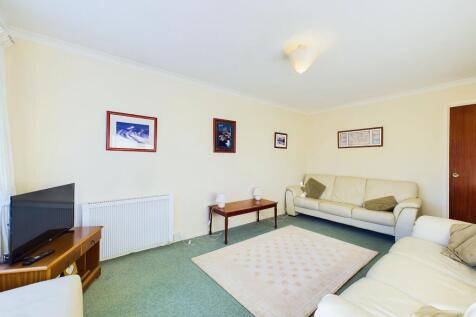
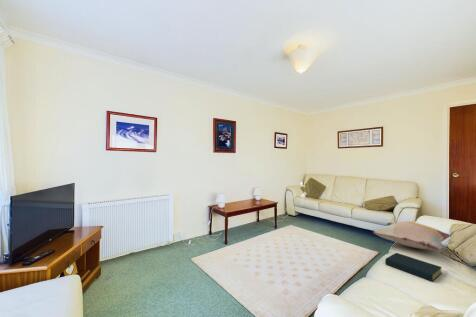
+ decorative pillow (410, 233)
+ hardback book (412, 265)
